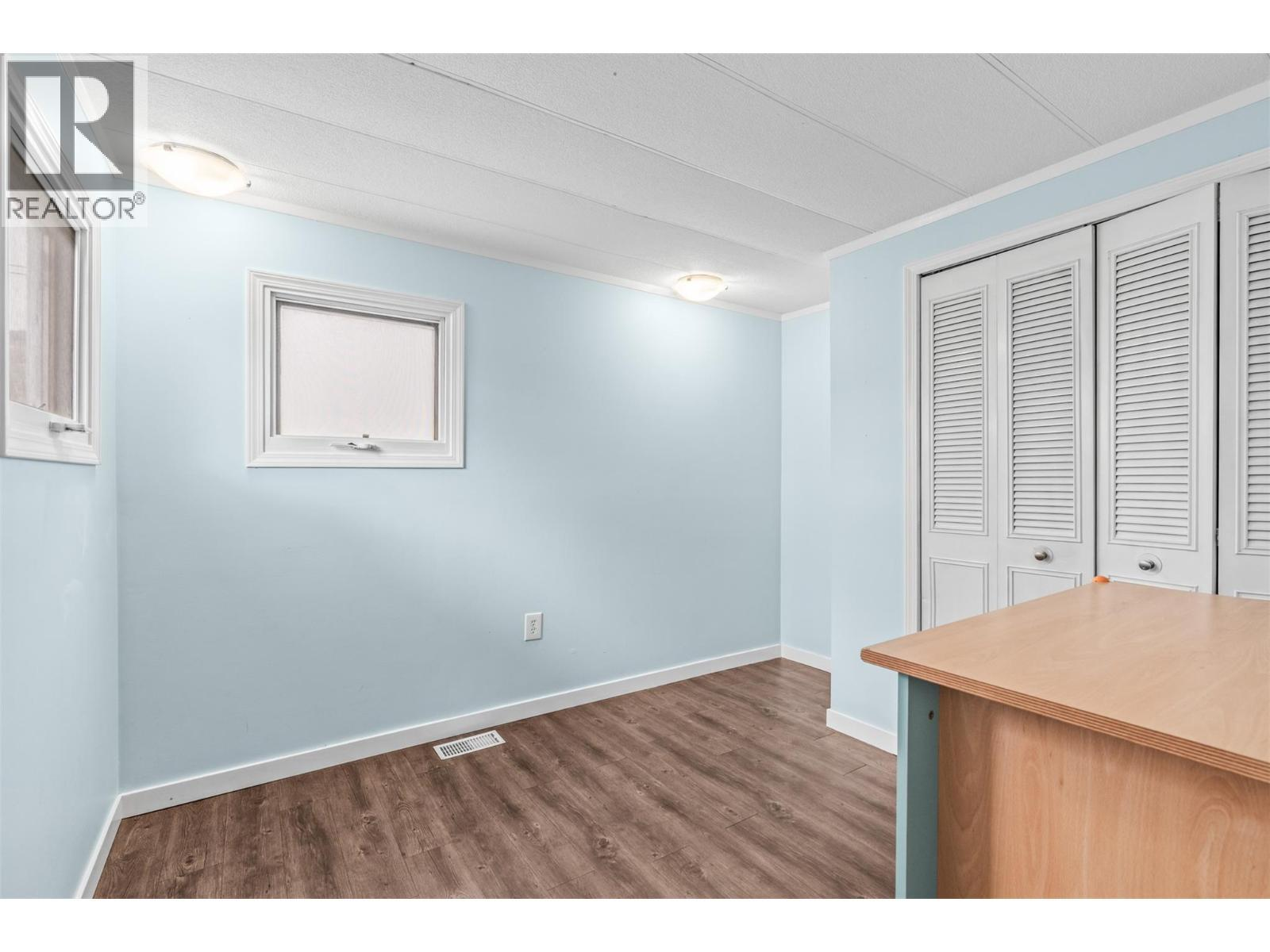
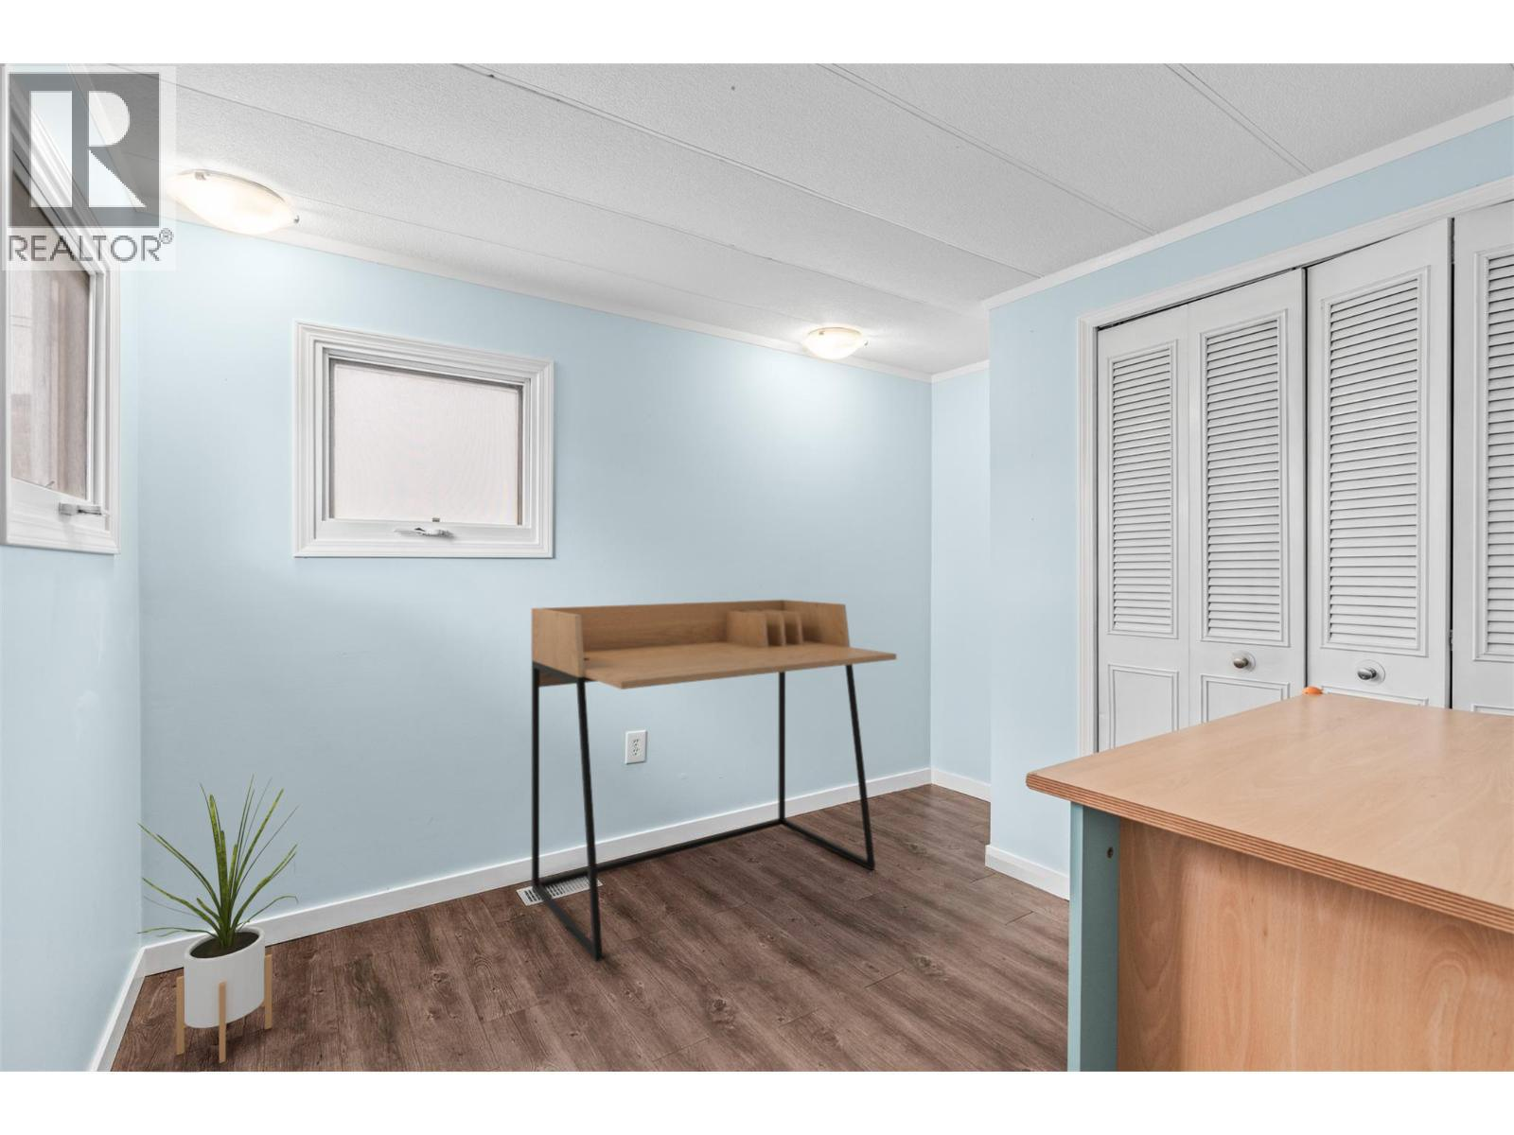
+ desk (778, 745)
+ house plant (222, 912)
